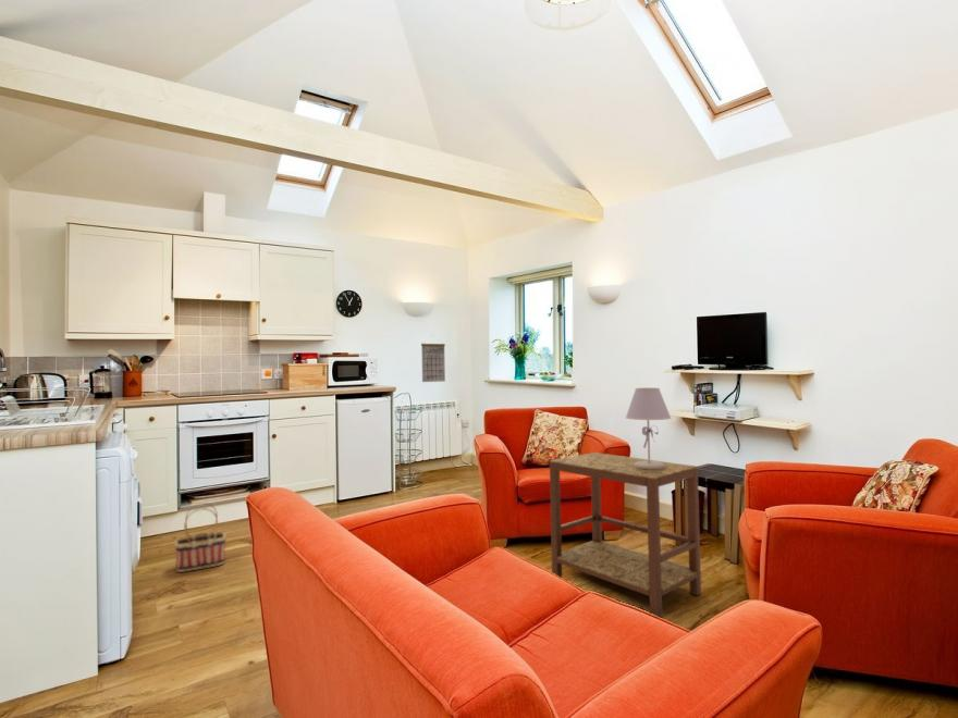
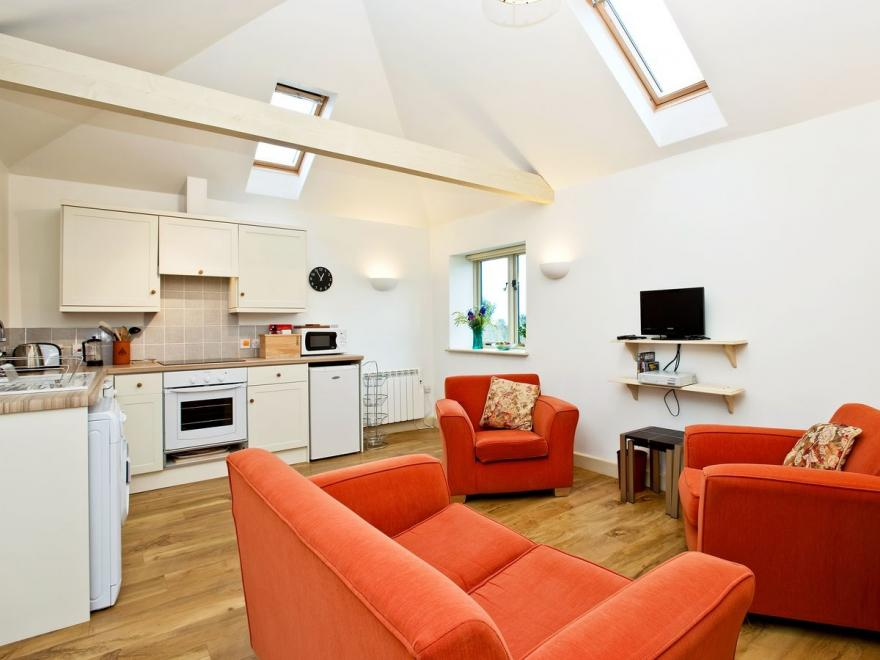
- table lamp (648, 428)
- basket (200, 535)
- calendar (433, 358)
- side table (622, 523)
